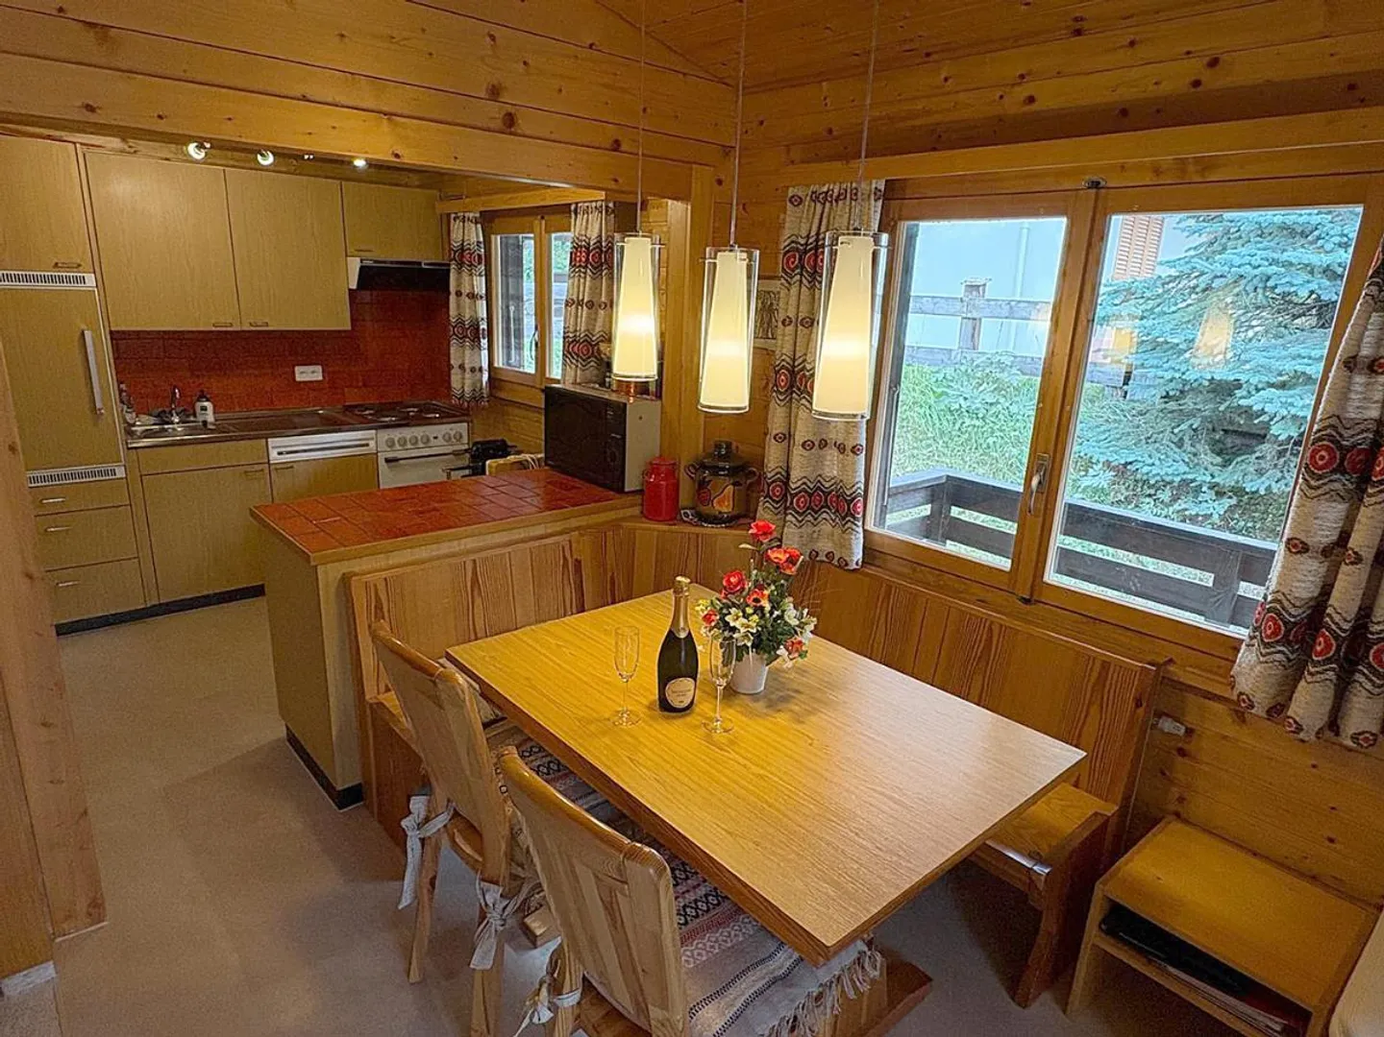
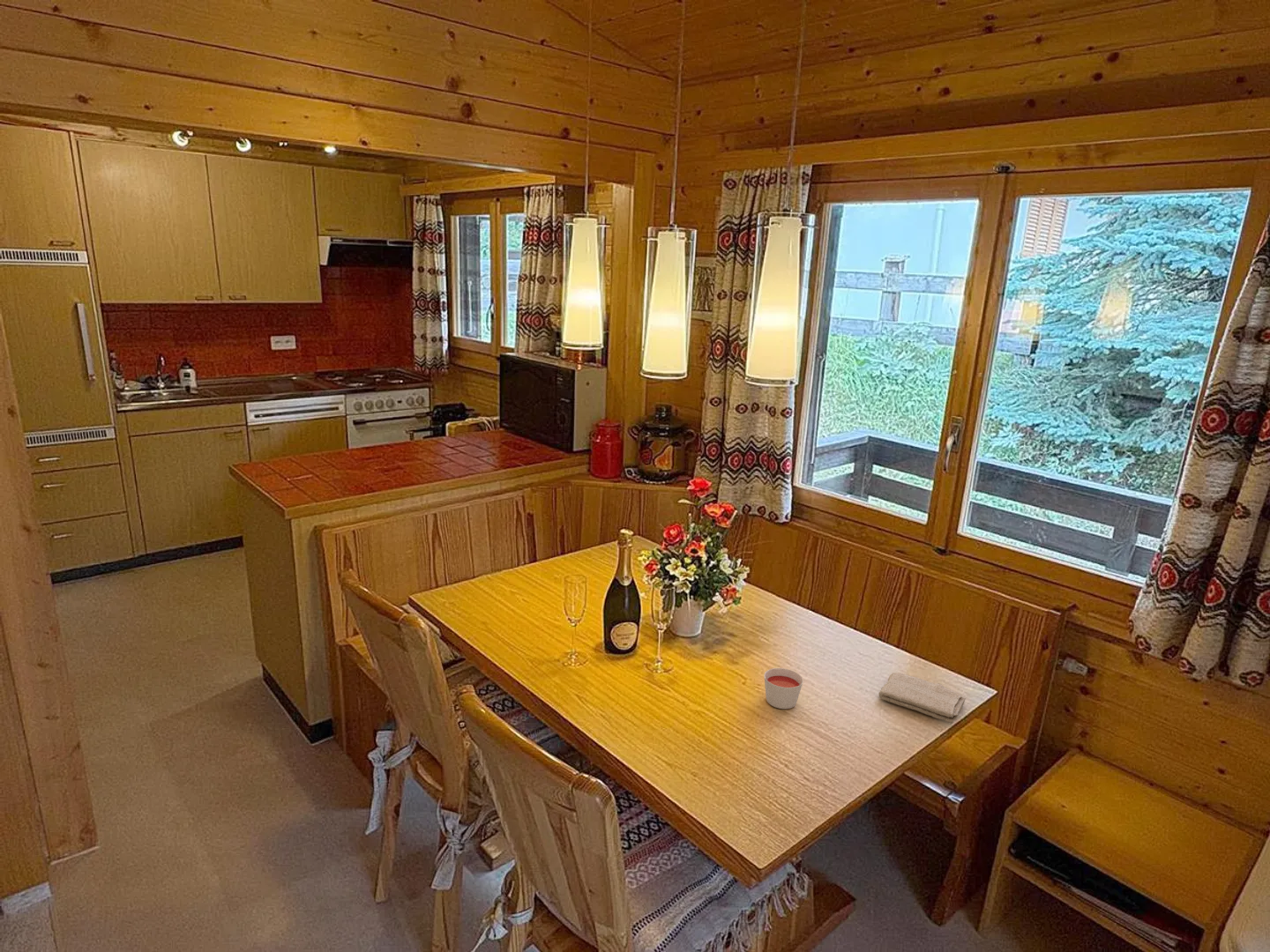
+ washcloth (922, 695)
+ candle (782, 689)
